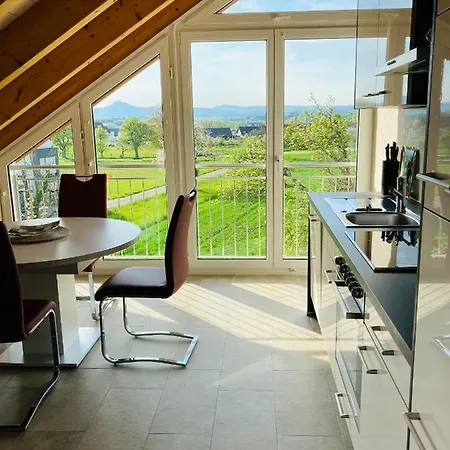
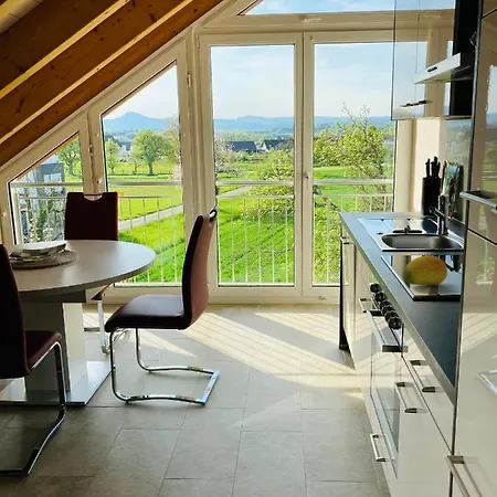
+ fruit (424, 269)
